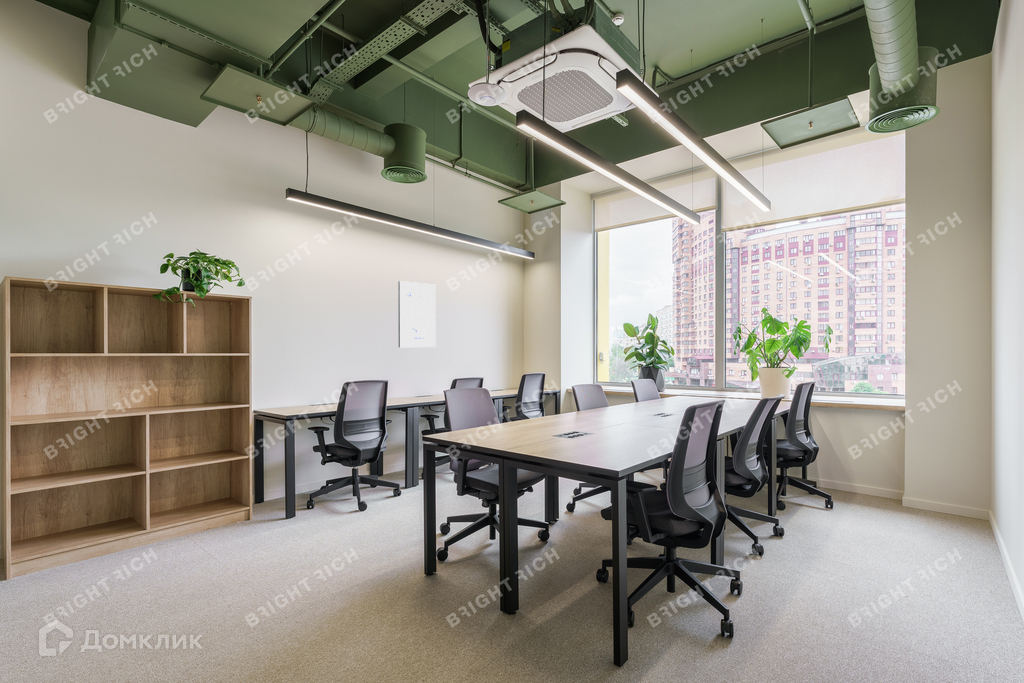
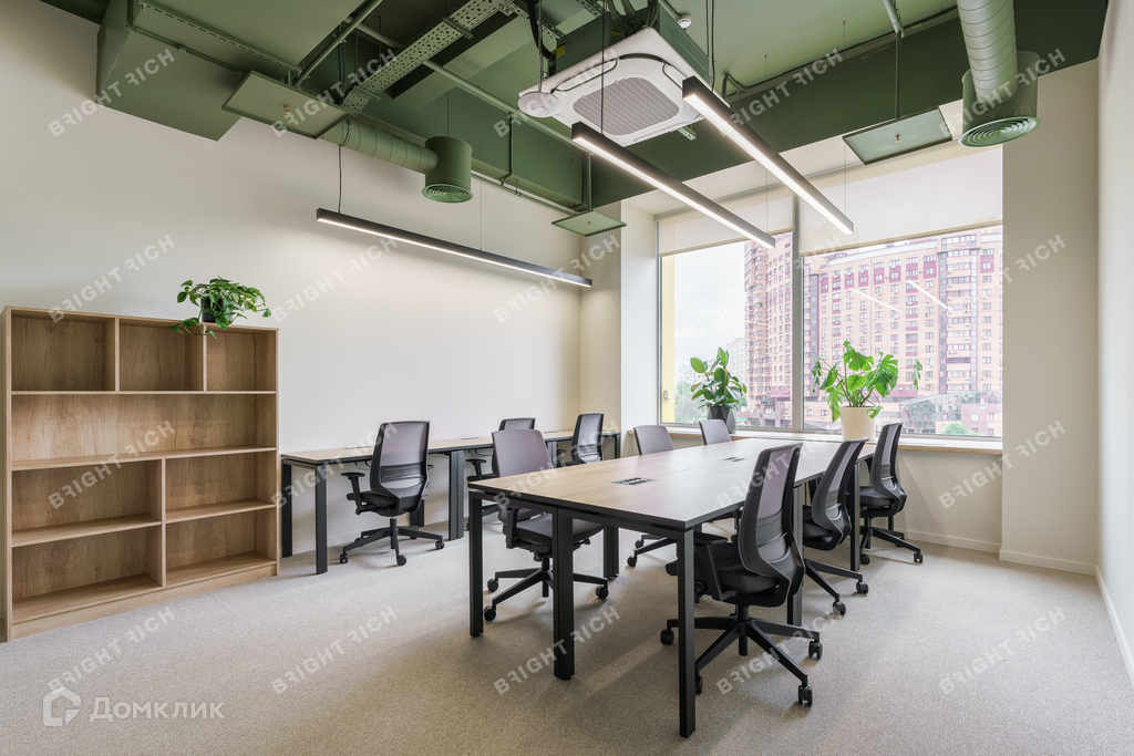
- wall art (417, 315)
